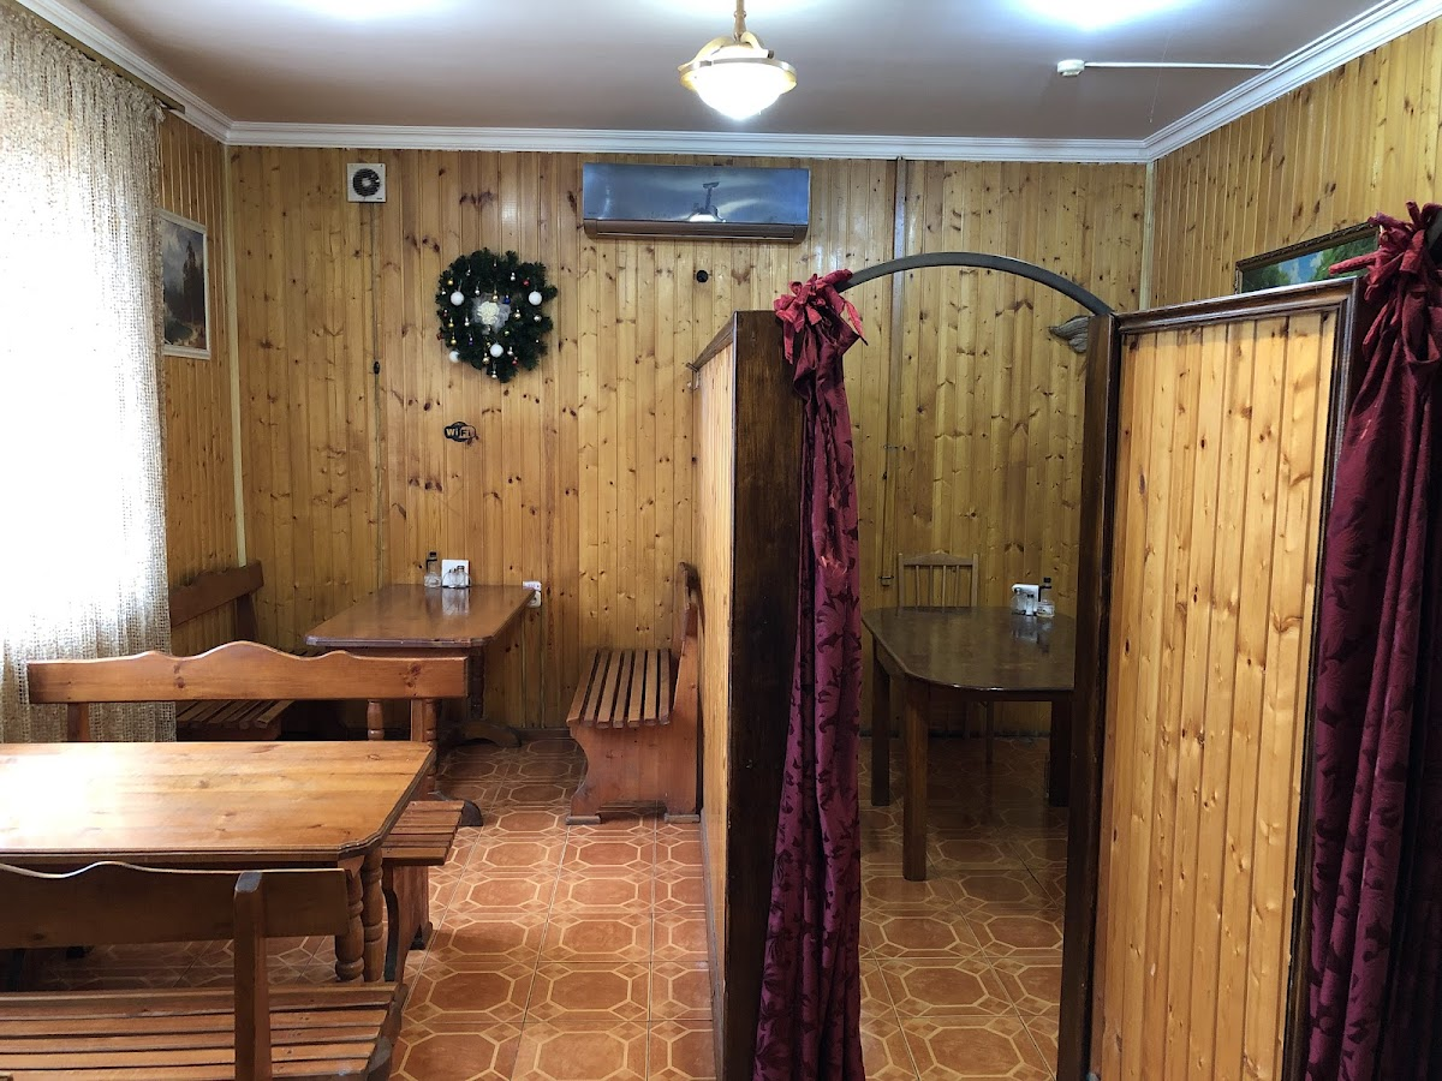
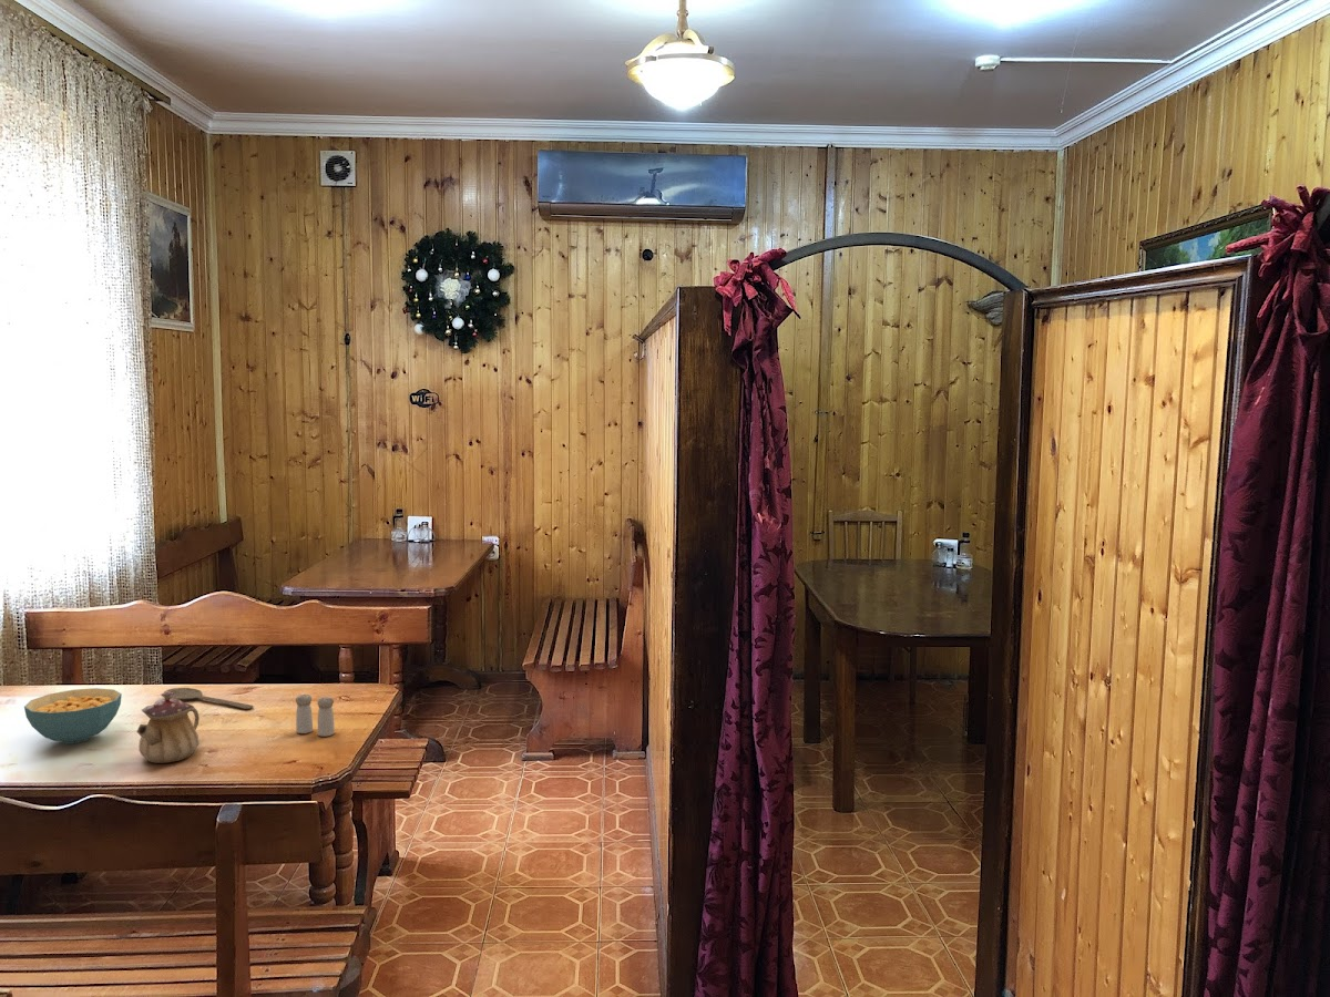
+ teapot (171, 721)
+ salt and pepper shaker (311, 715)
+ wooden spoon (208, 698)
+ cereal bowl (74, 719)
